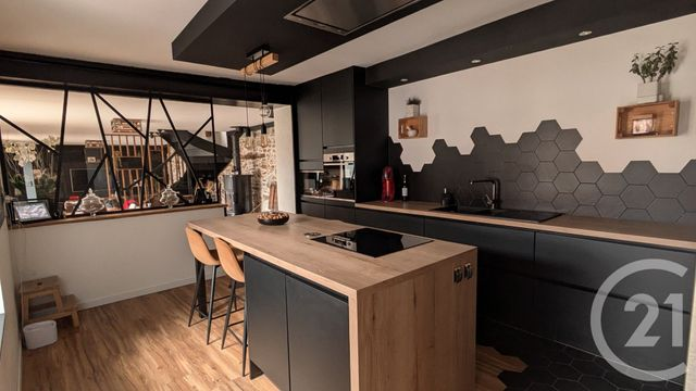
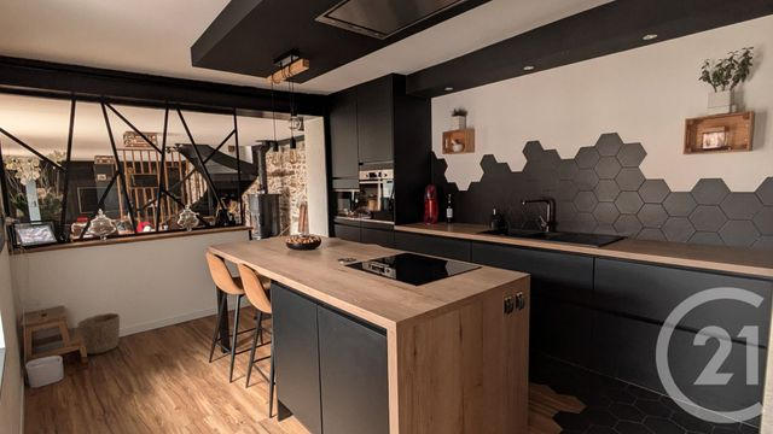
+ waste basket (100, 333)
